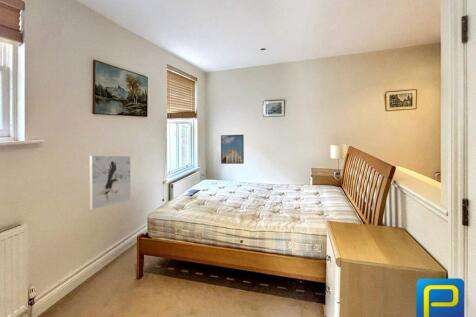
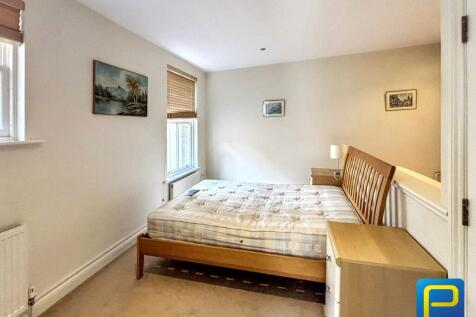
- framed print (111, 180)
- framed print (232, 149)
